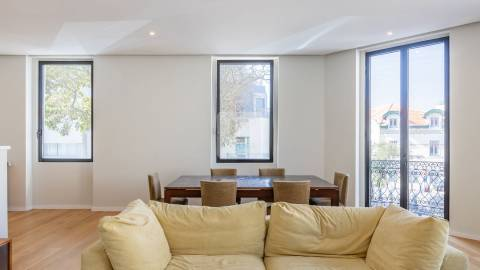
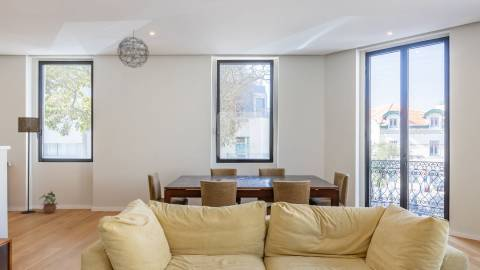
+ pendant light (133, 48)
+ potted plant (49, 202)
+ floor lamp (28, 165)
